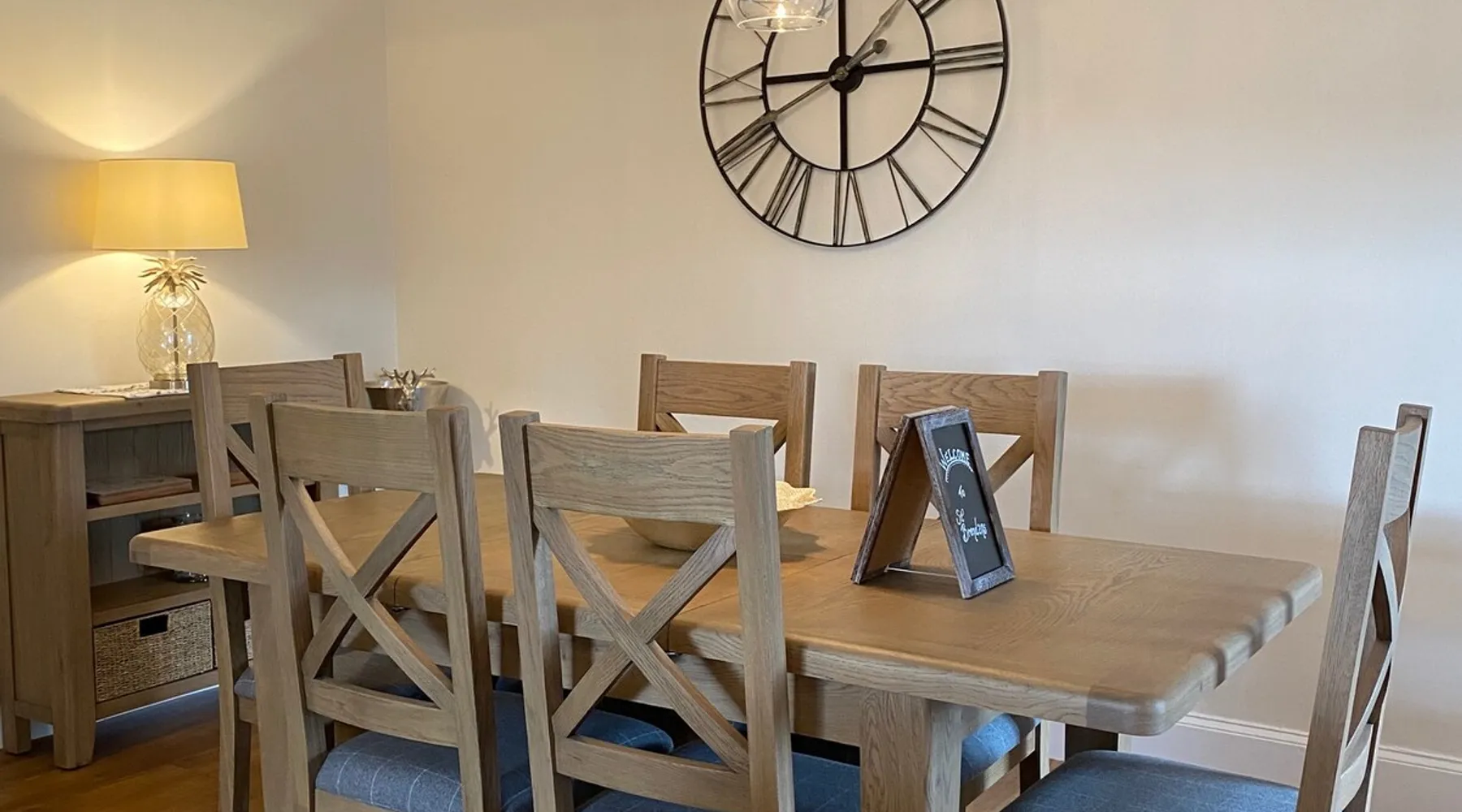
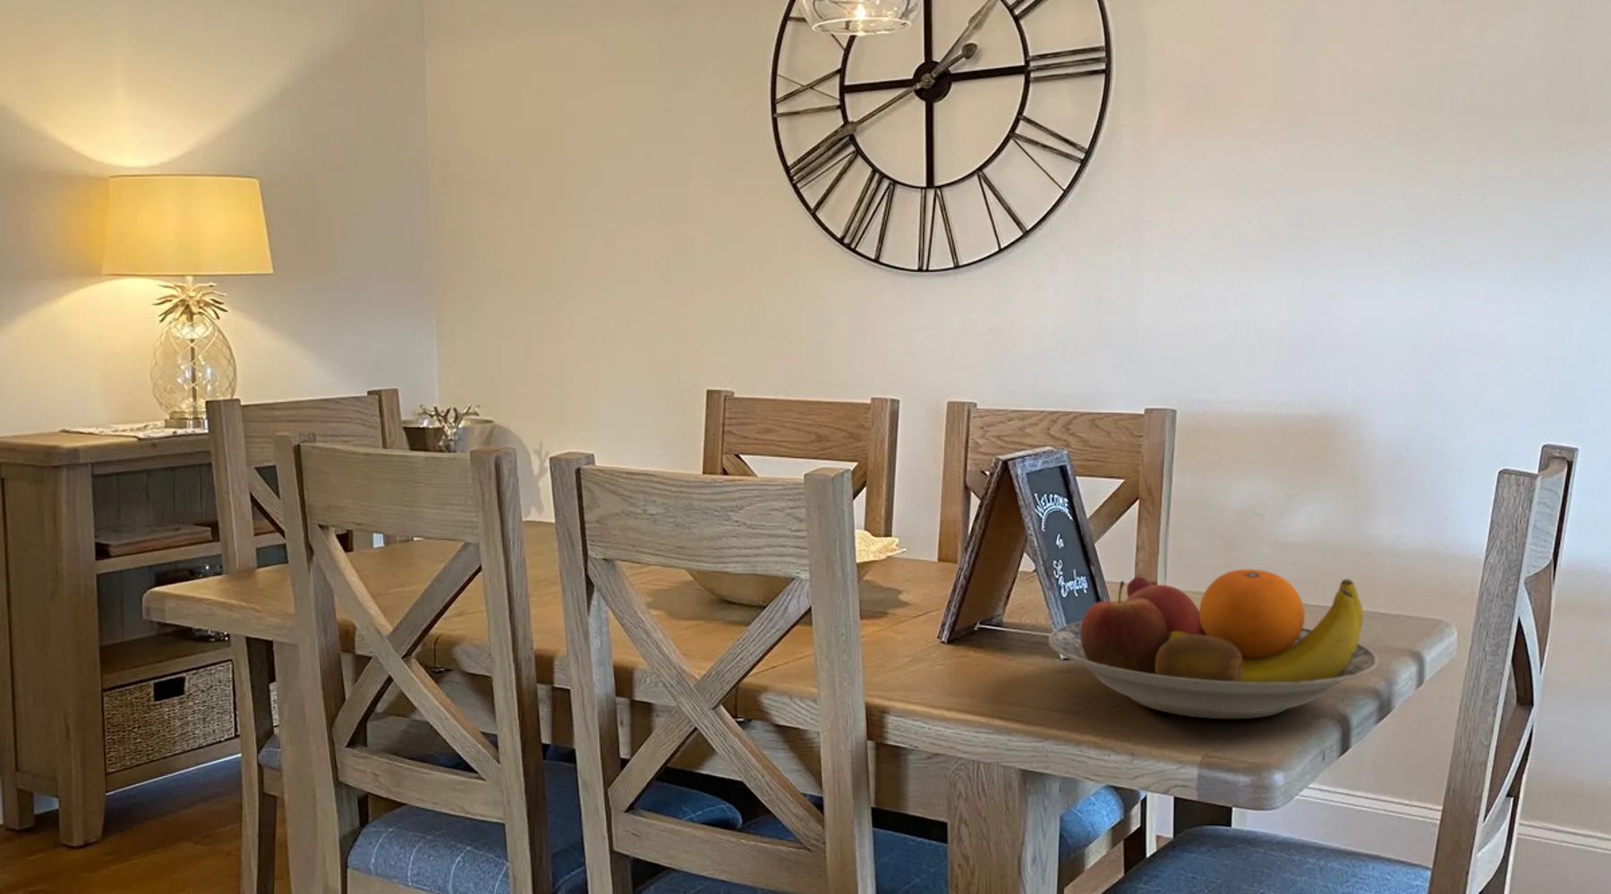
+ fruit bowl (1208, 633)
